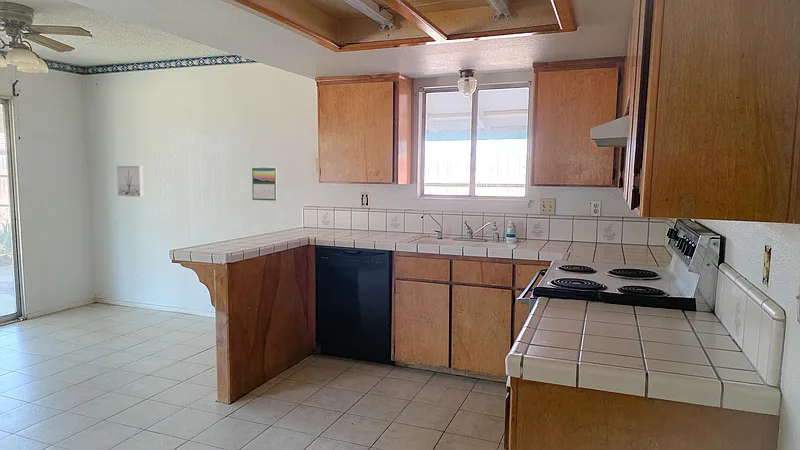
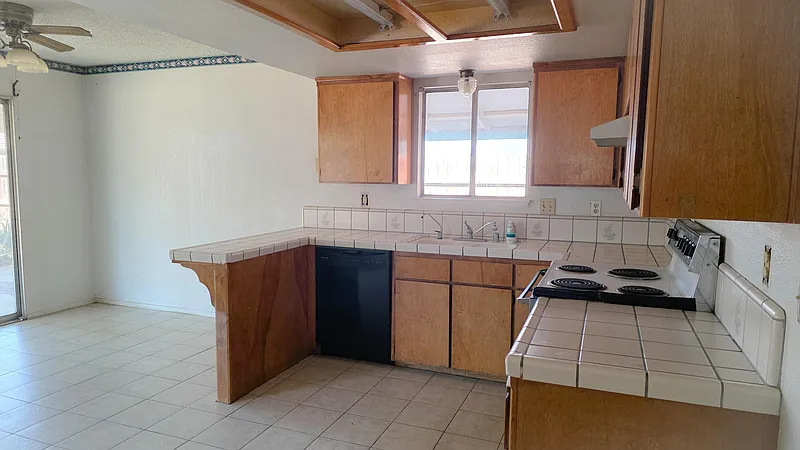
- wall art (129, 181)
- calendar (264, 183)
